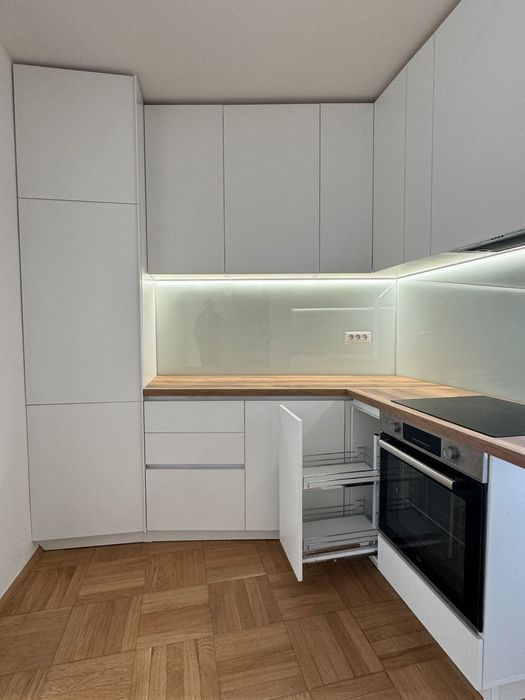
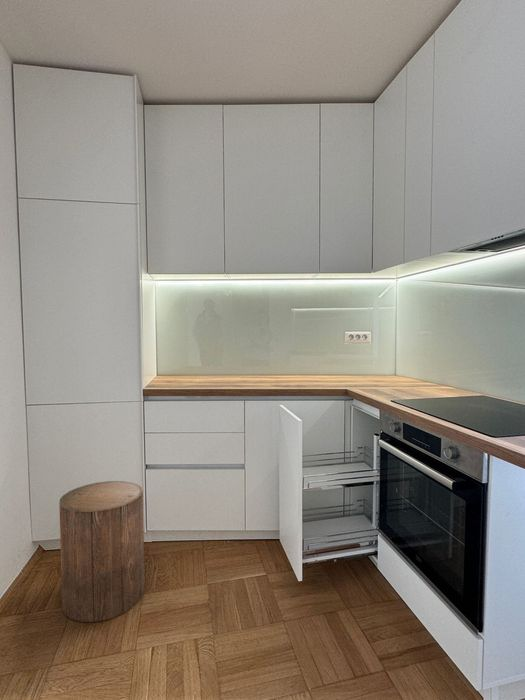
+ stool (103, 545)
